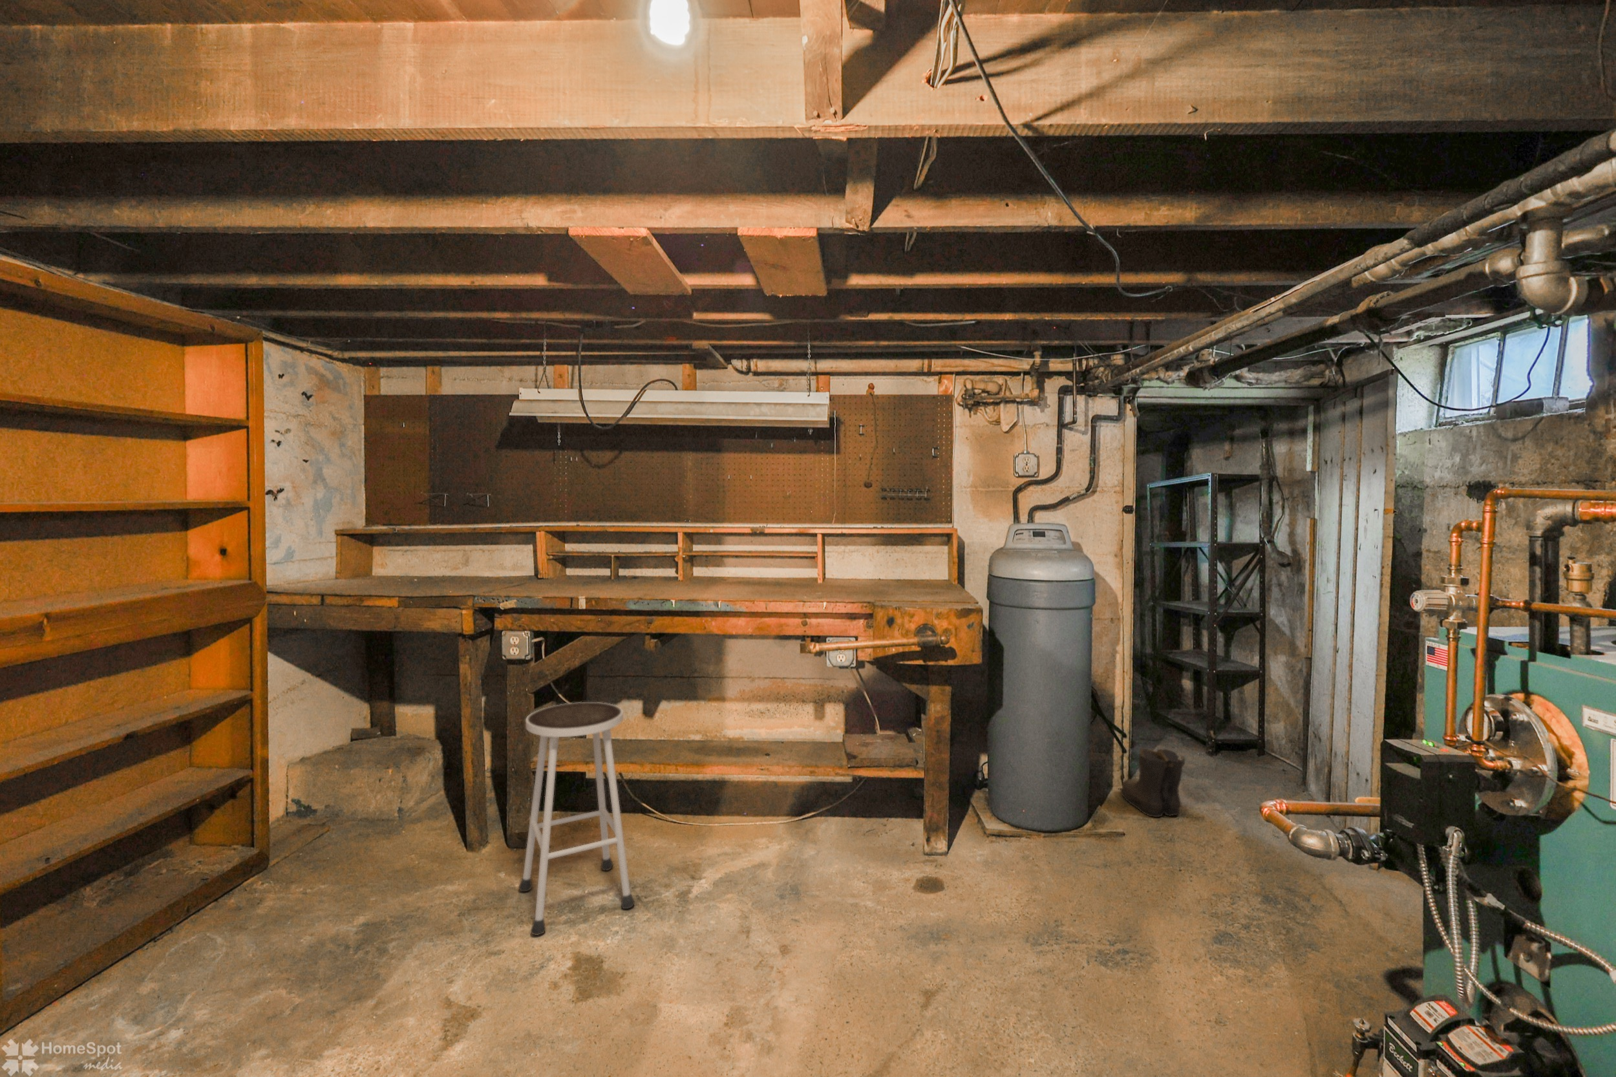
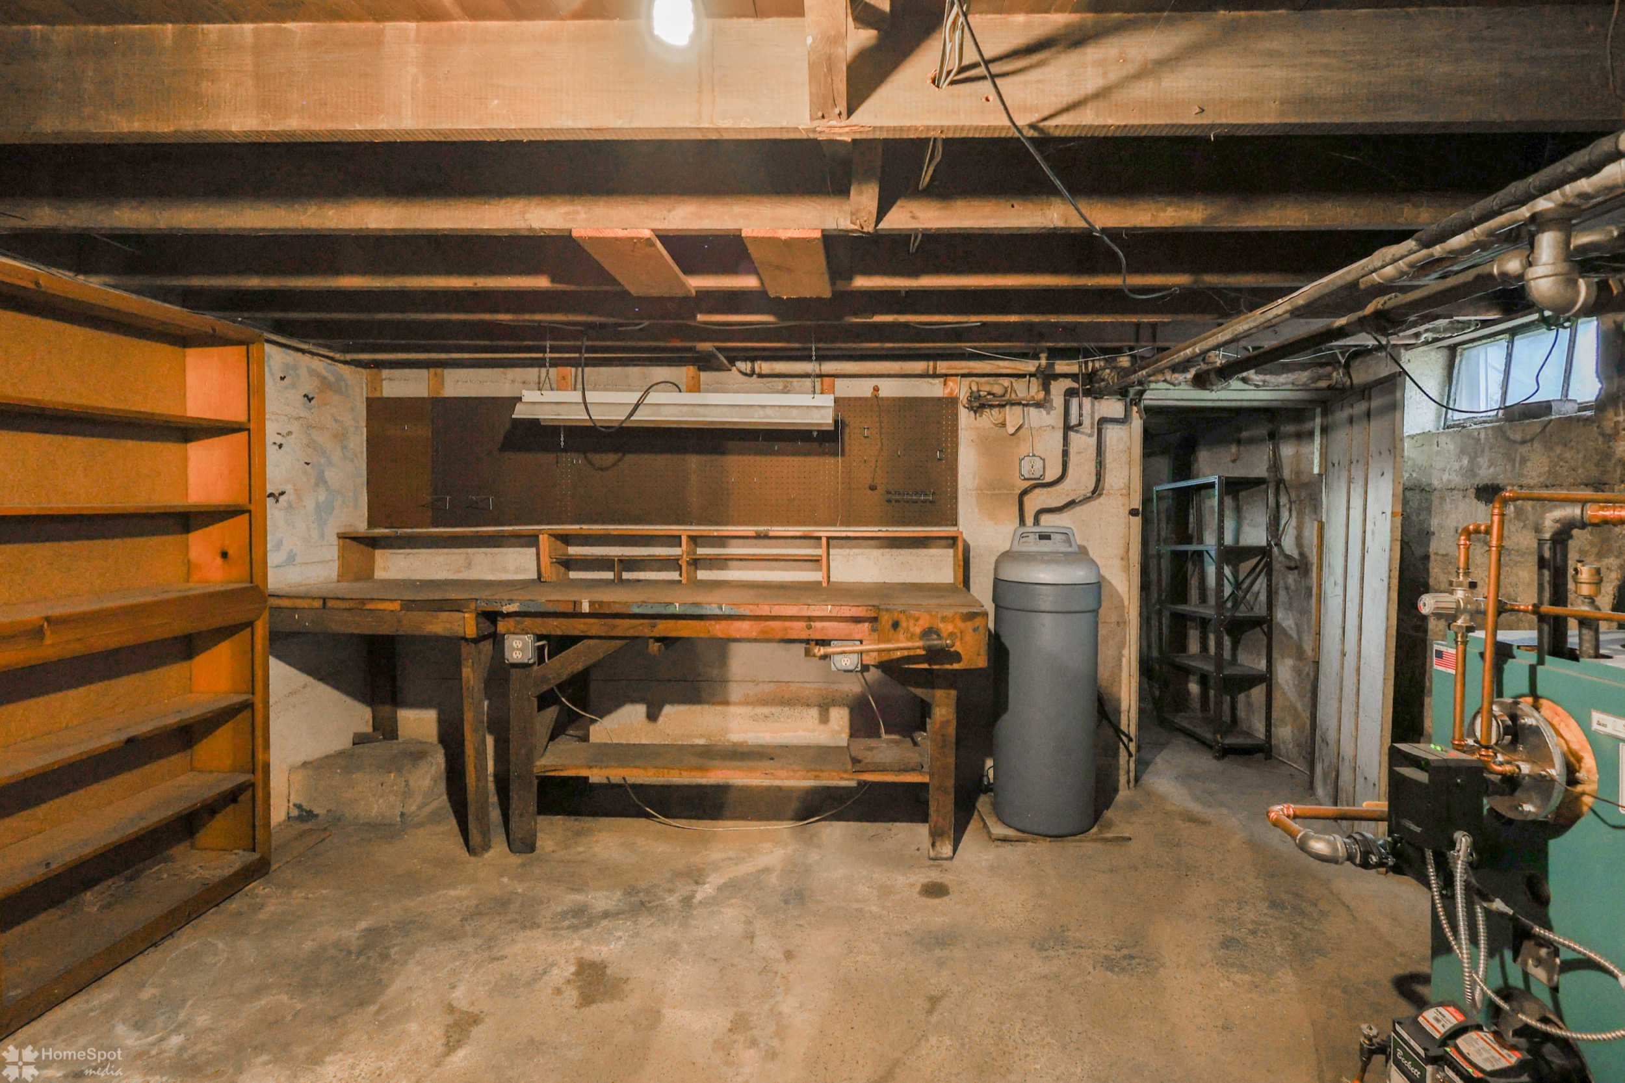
- boots (1152, 775)
- stool (578, 815)
